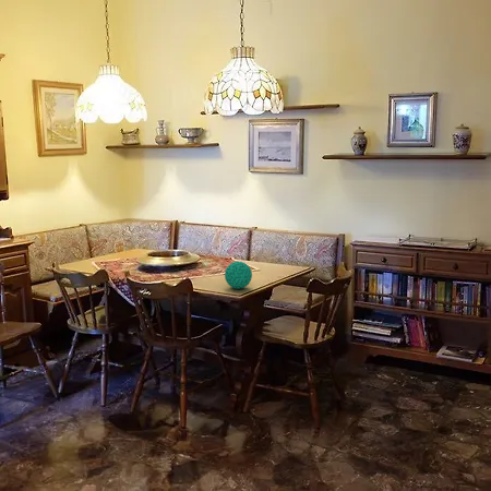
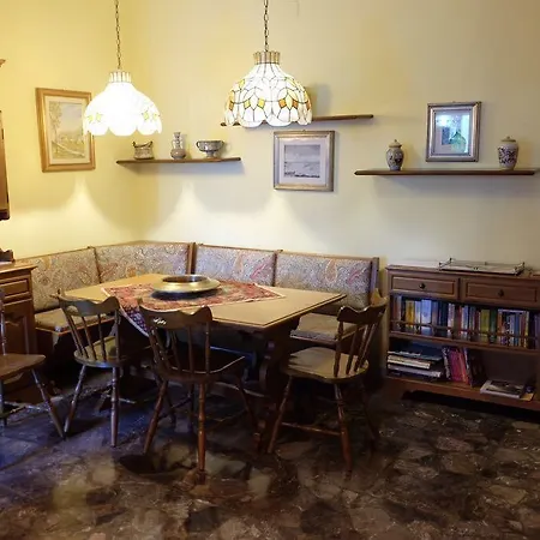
- decorative ball (238, 275)
